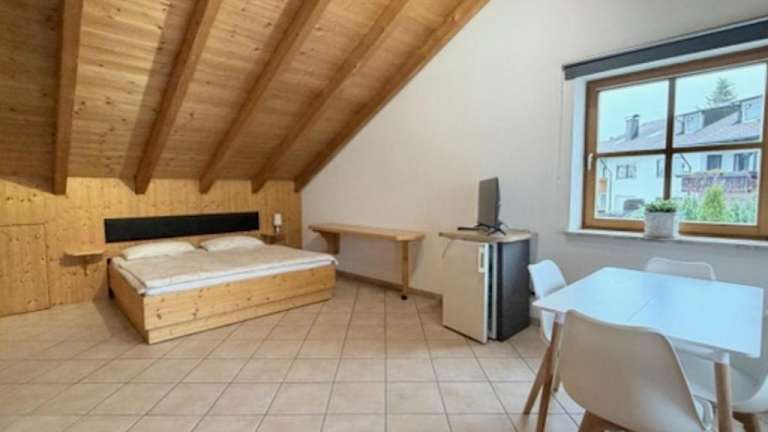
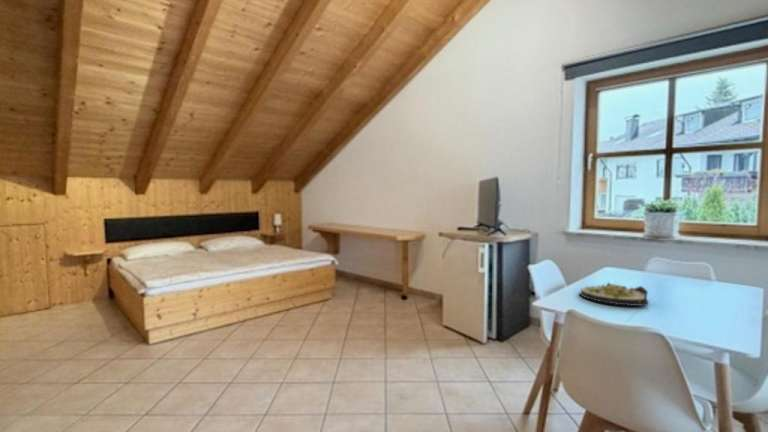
+ salad plate (611, 291)
